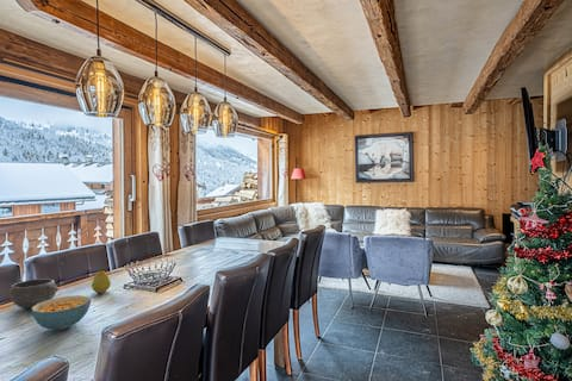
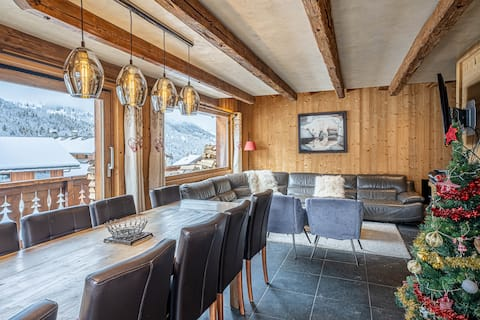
- fruit (101, 280)
- bowl (33, 294)
- cereal bowl (62, 314)
